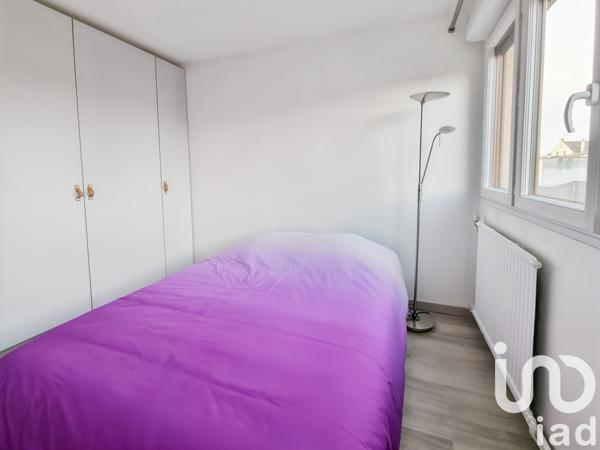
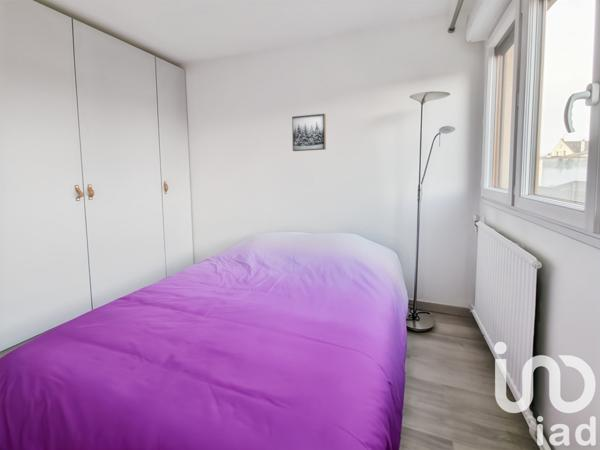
+ wall art (308, 132)
